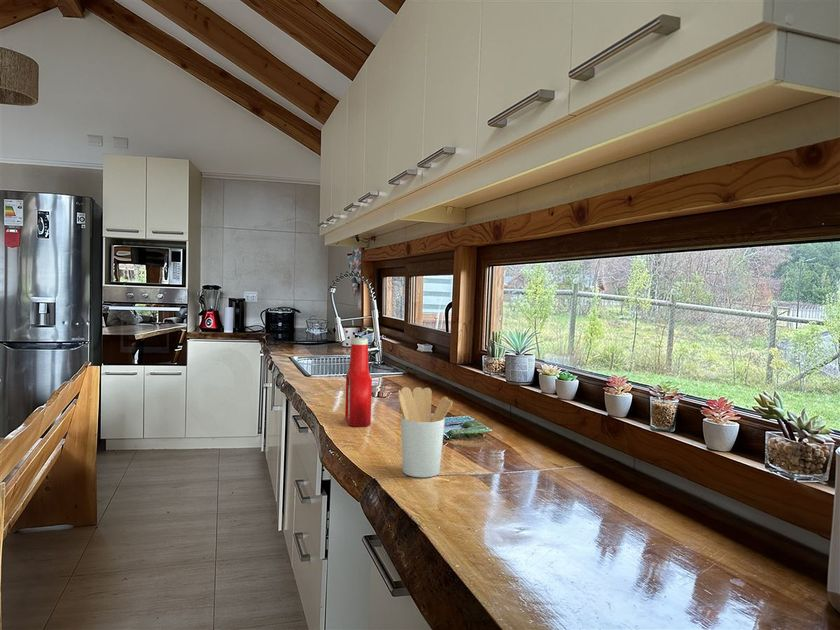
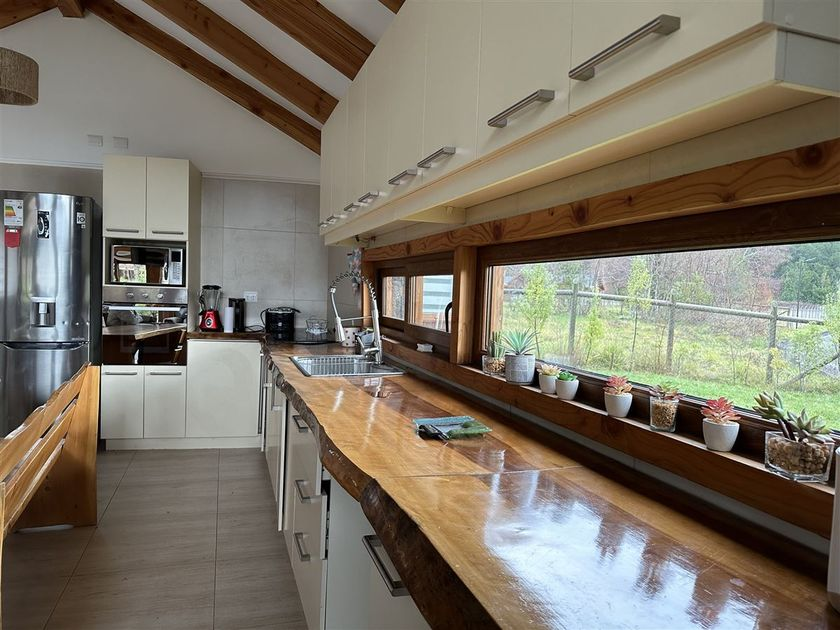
- soap bottle (358, 379)
- utensil holder (419, 428)
